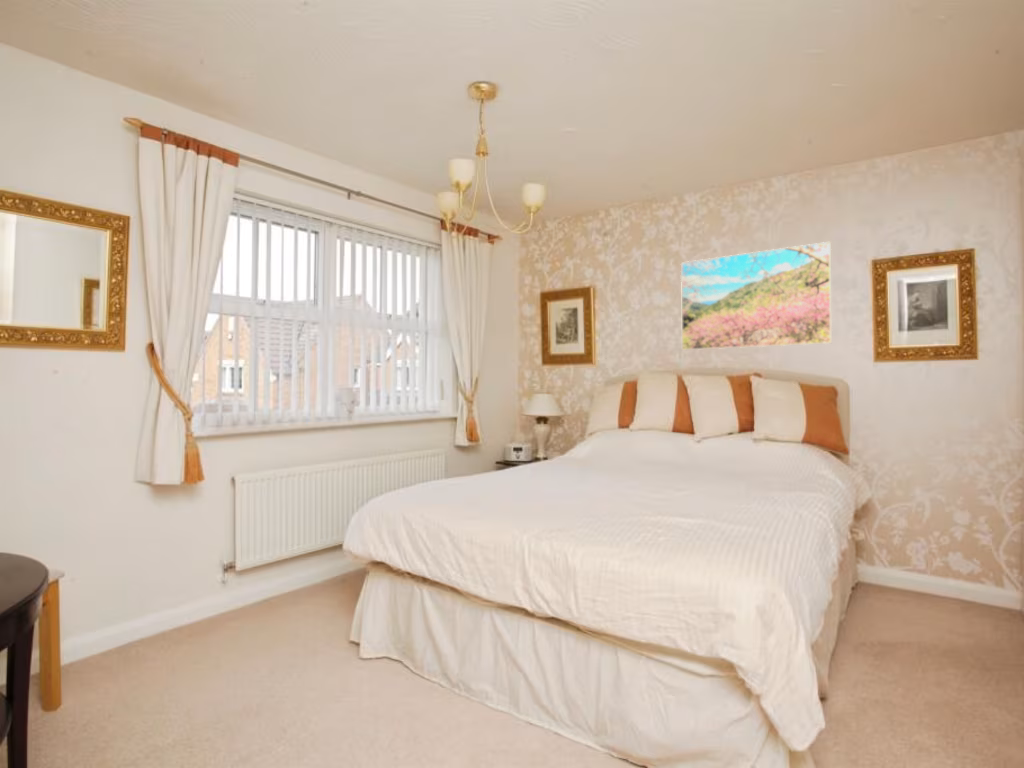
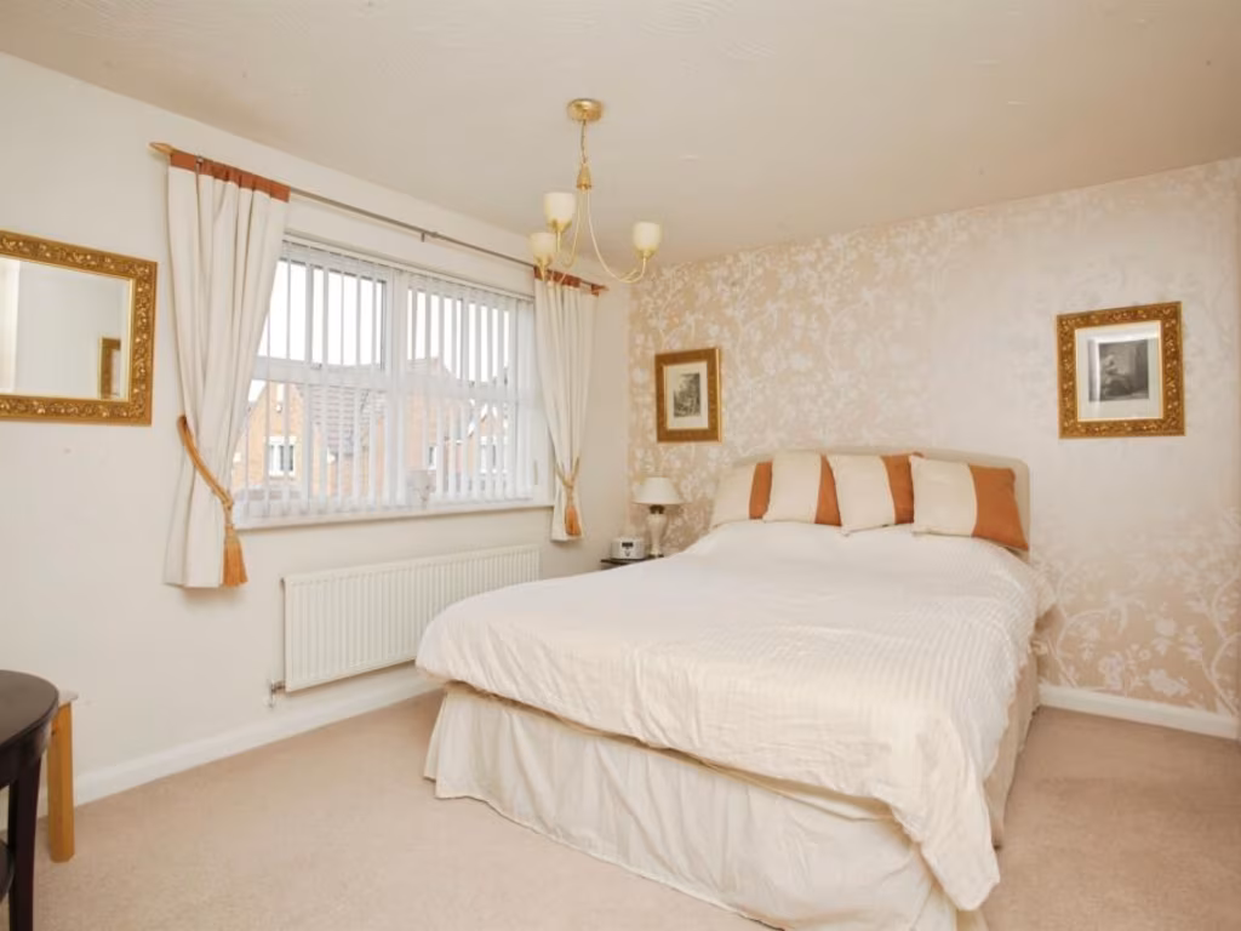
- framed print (751, 300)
